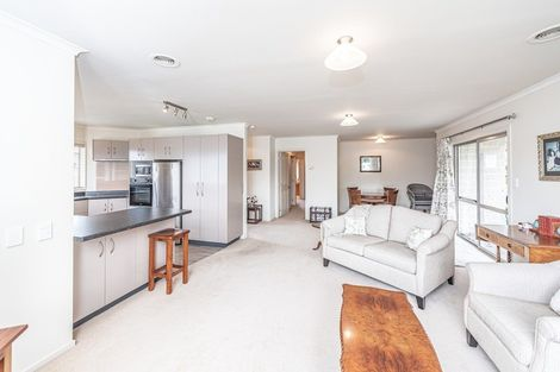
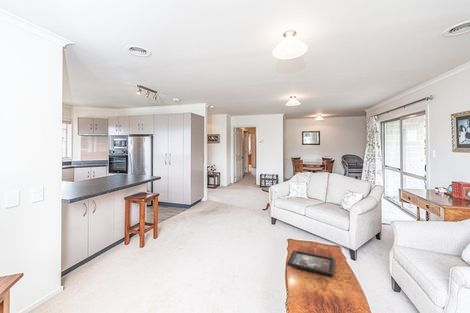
+ decorative tray (311, 261)
